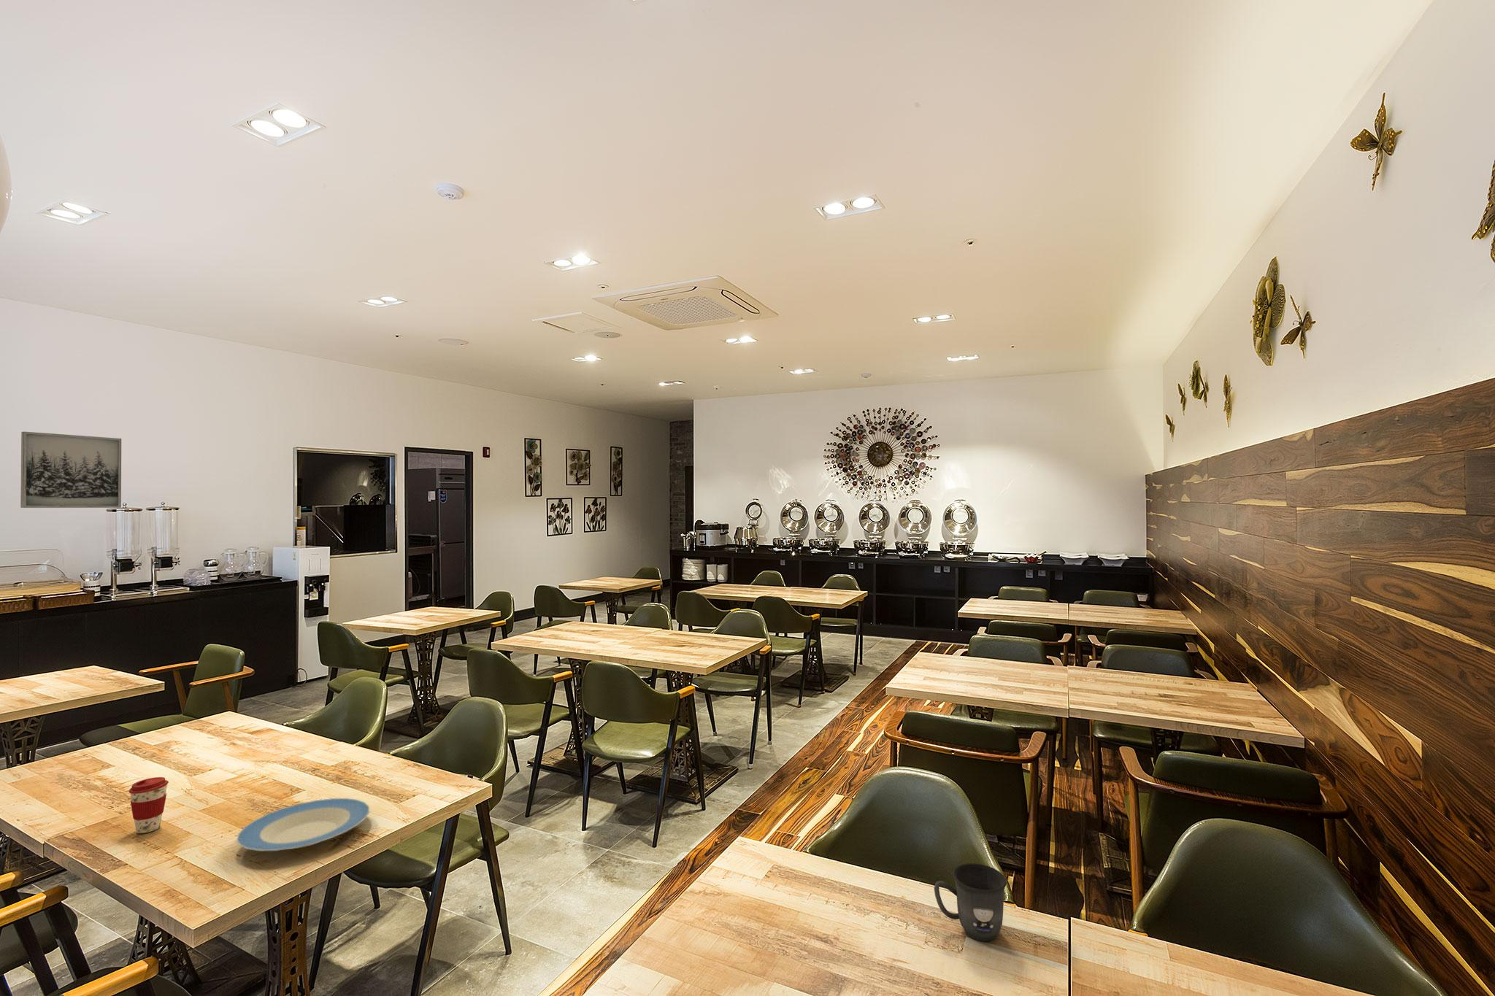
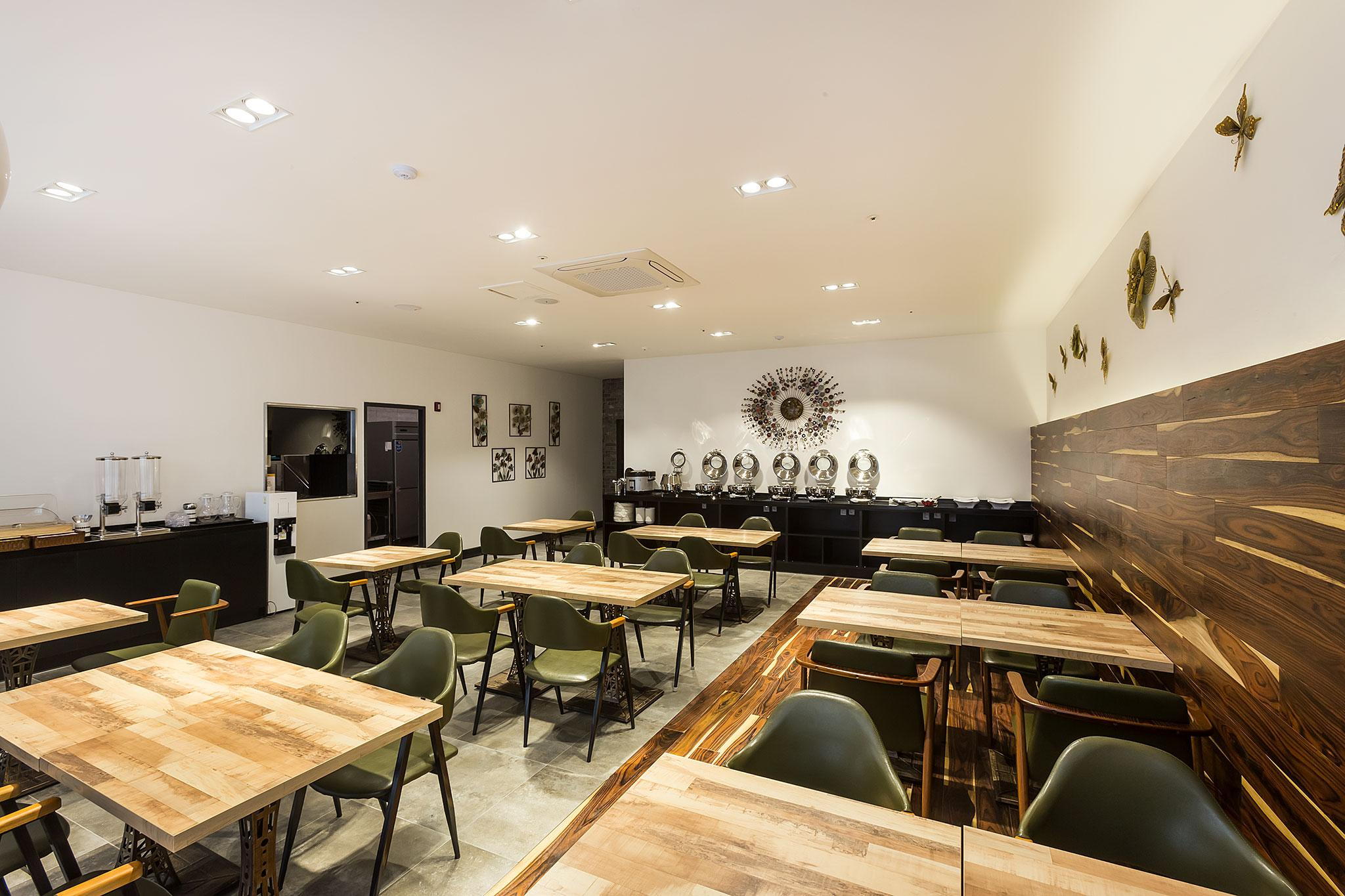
- plate (306, 828)
- coffee cup (148, 805)
- mug (969, 903)
- wall art (73, 471)
